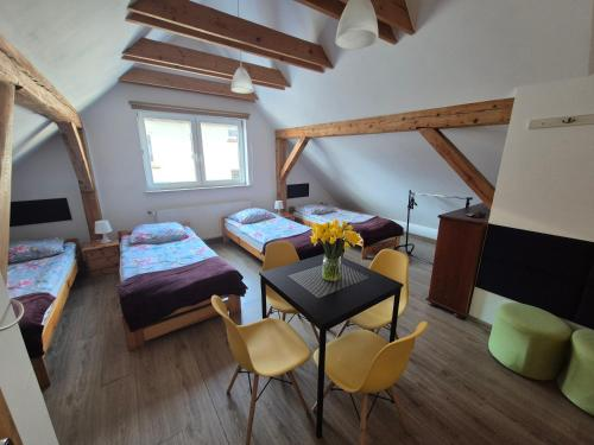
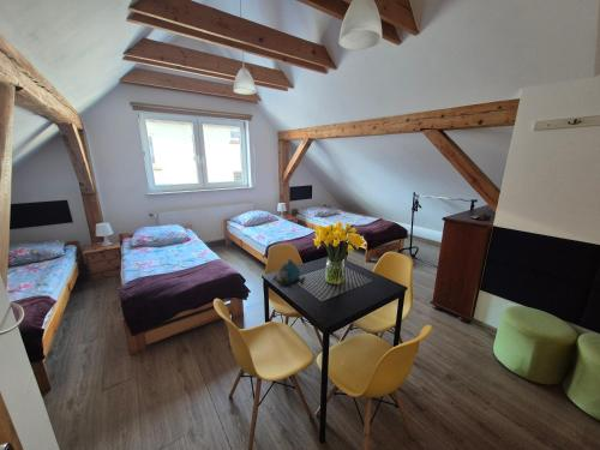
+ teapot (288, 270)
